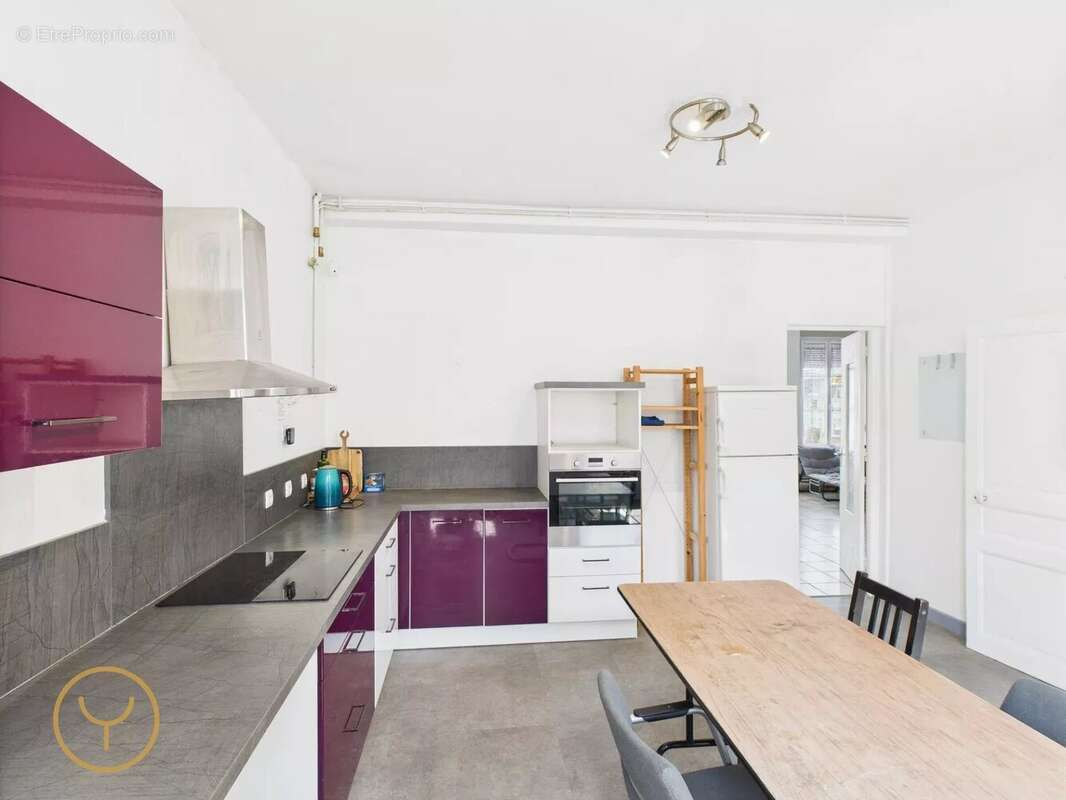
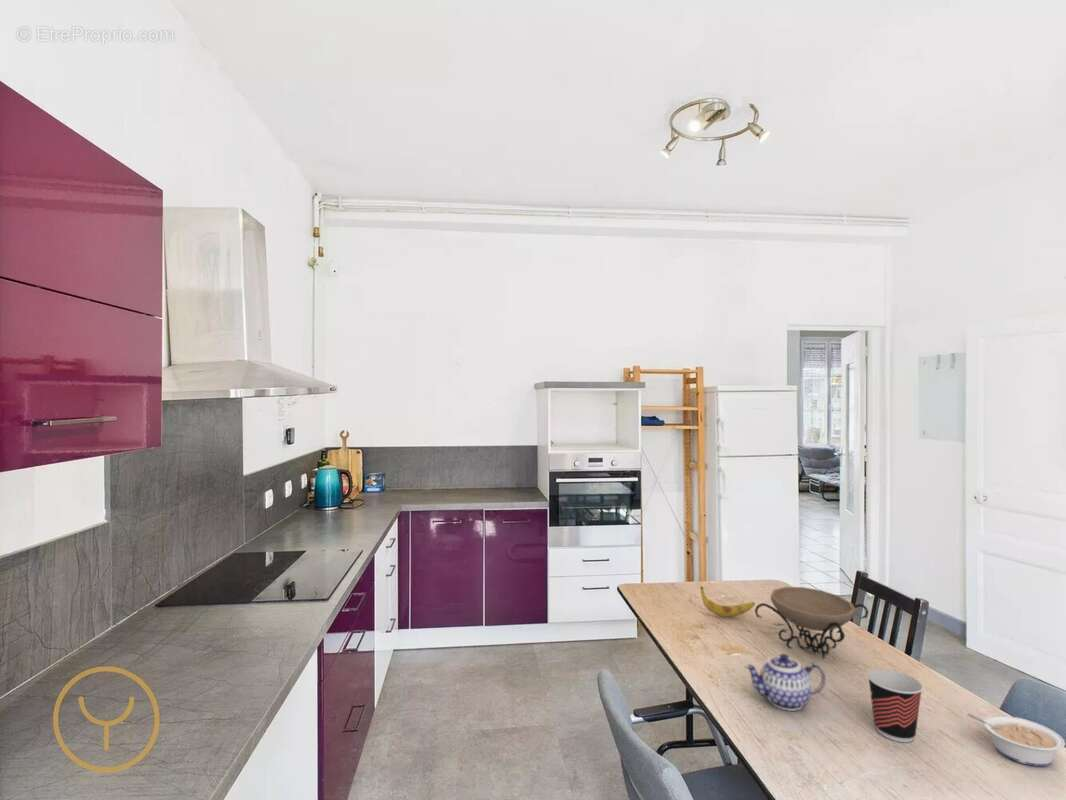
+ decorative bowl (811, 624)
+ banana (727, 606)
+ cup (894, 706)
+ teapot (784, 678)
+ legume (1020, 740)
